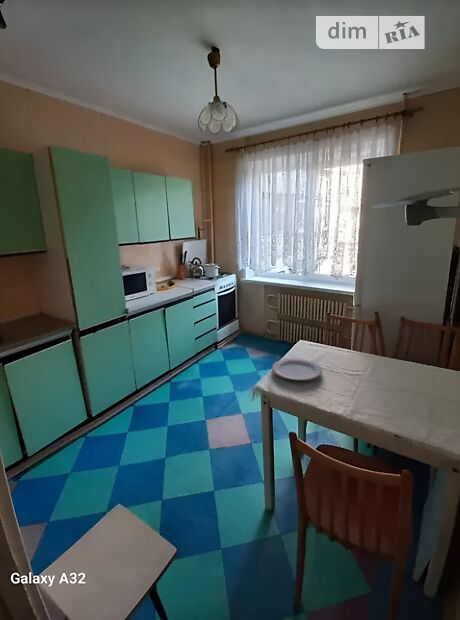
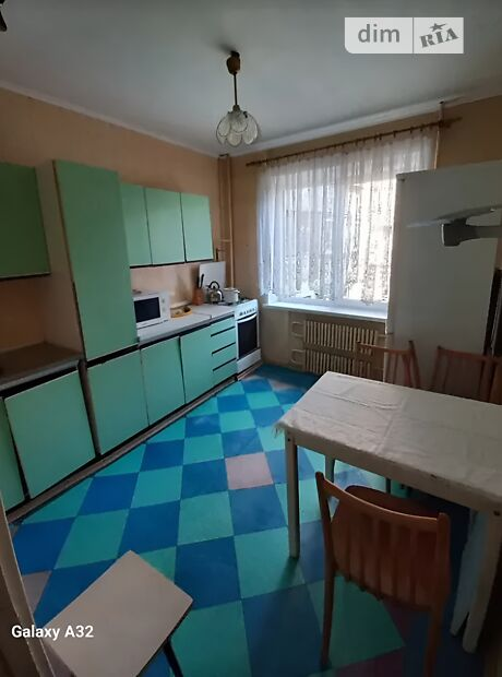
- plate (296, 370)
